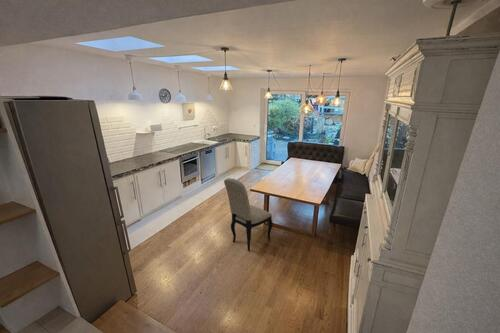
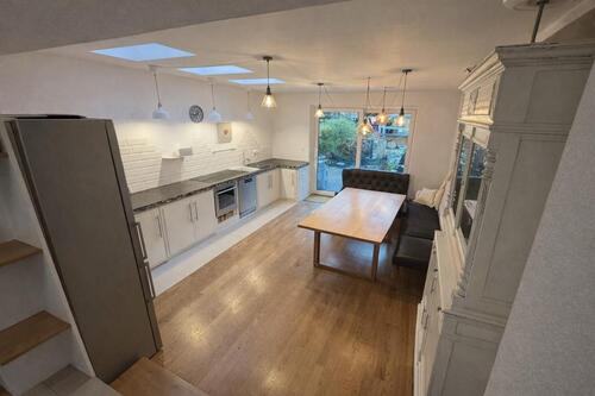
- dining chair (249, 208)
